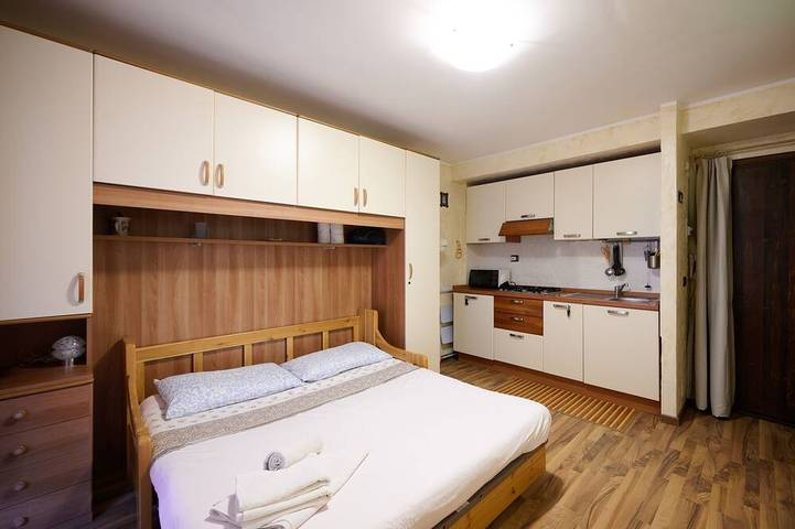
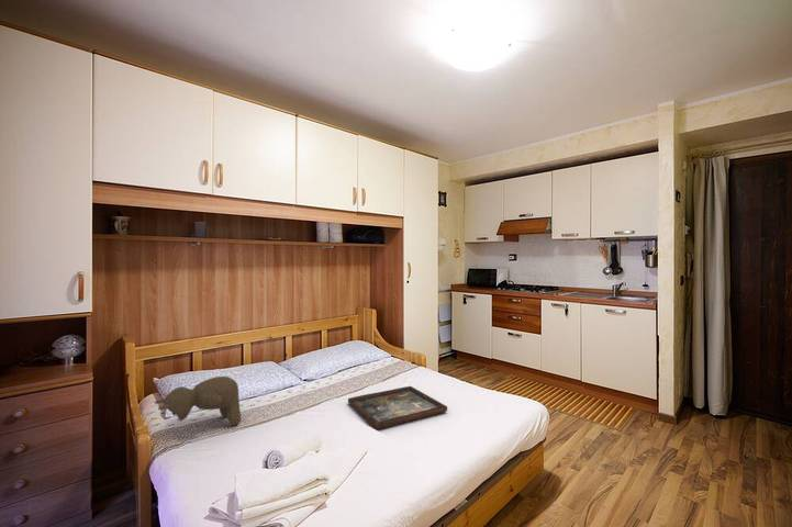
+ decorative tray (395, 404)
+ teddy bear (199, 406)
